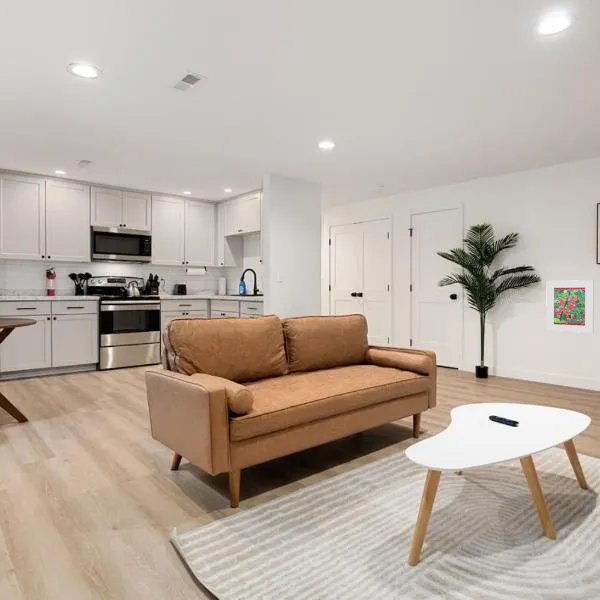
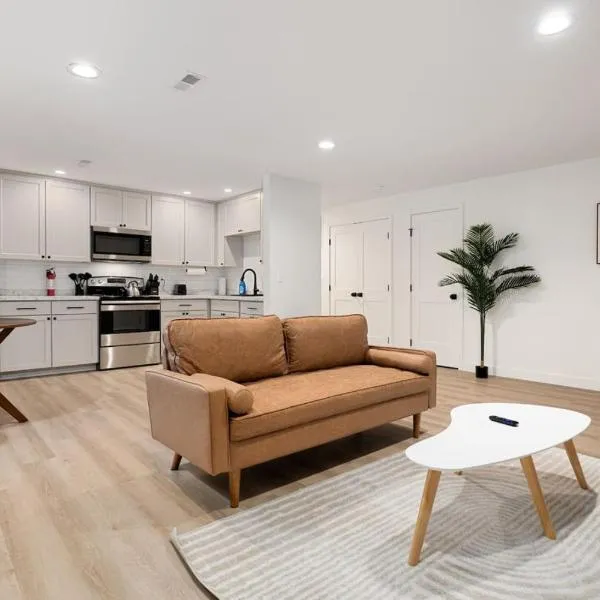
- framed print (569, 306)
